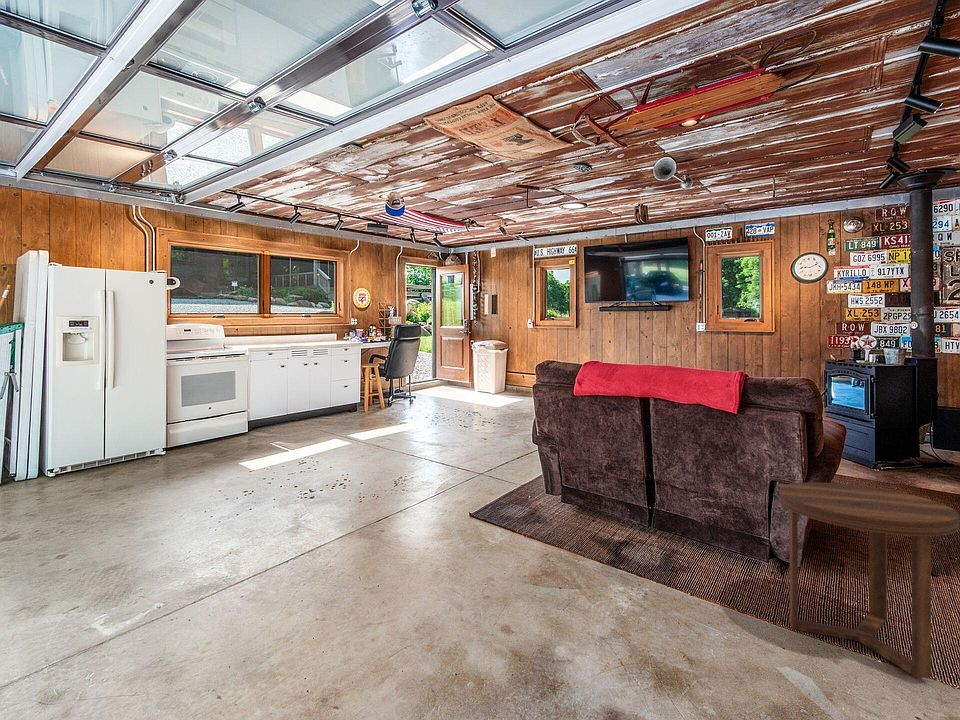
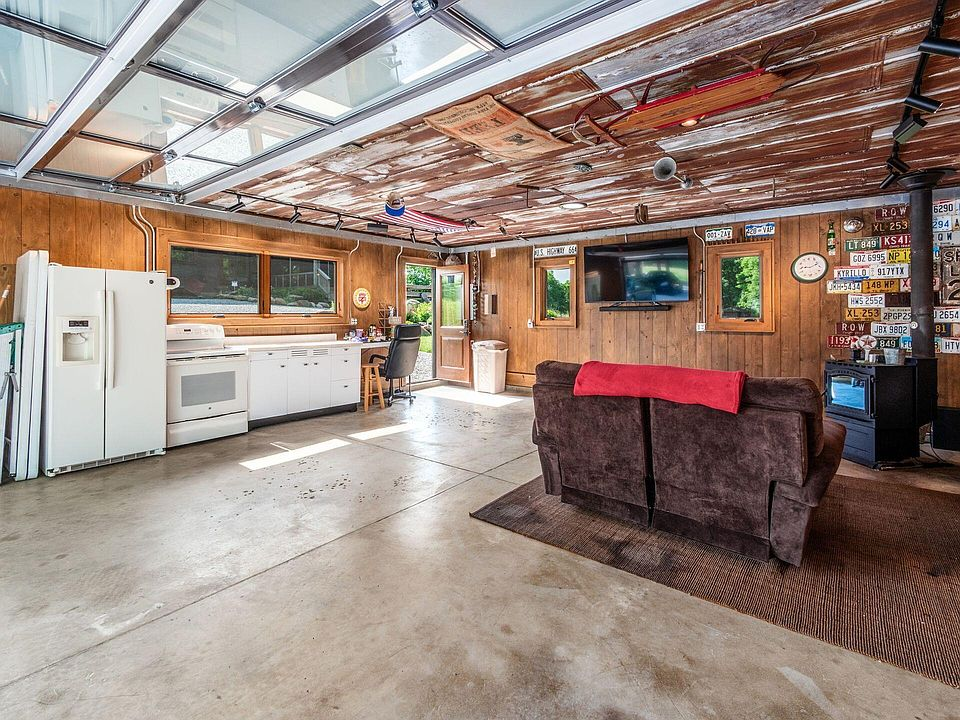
- side table (869, 568)
